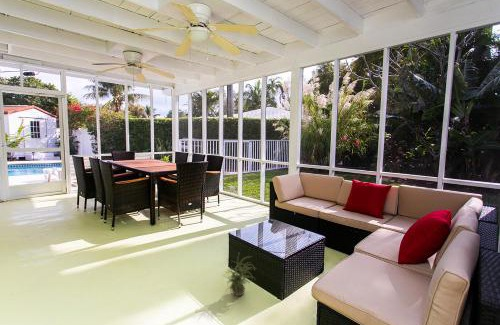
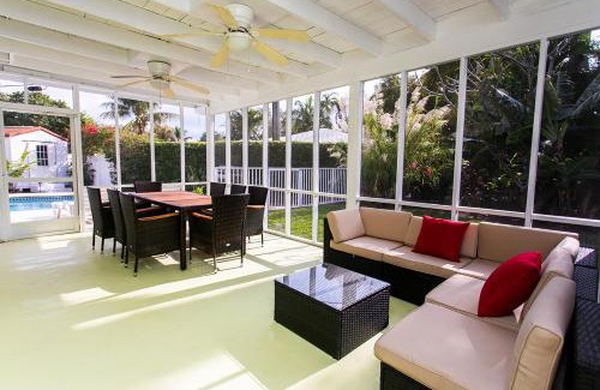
- potted plant (240, 276)
